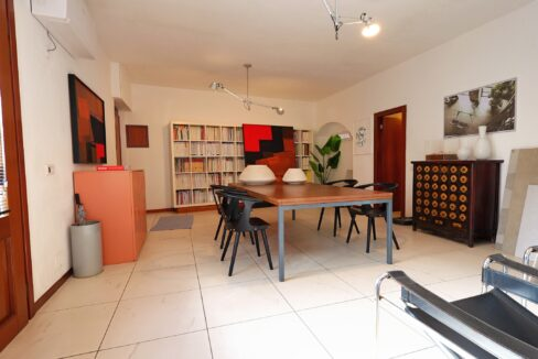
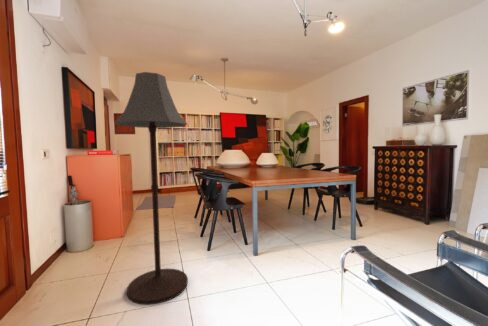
+ floor lamp (154, 184)
